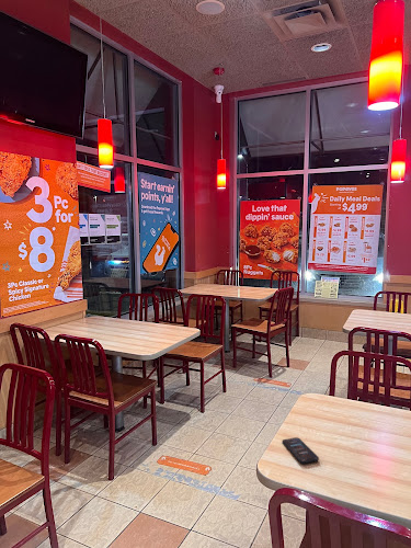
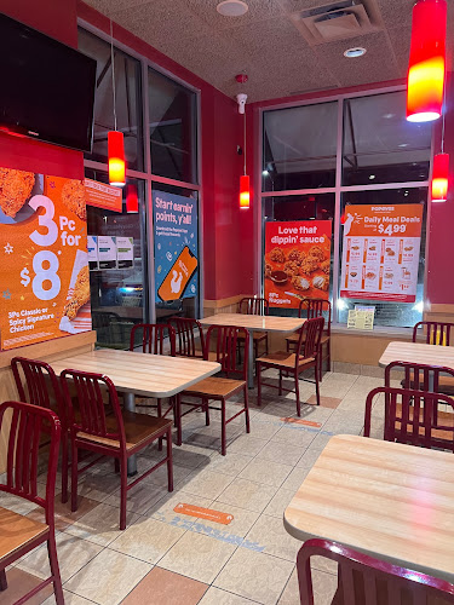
- smartphone (299, 449)
